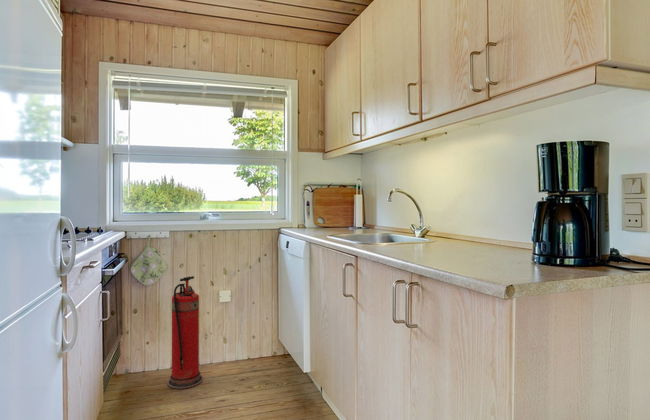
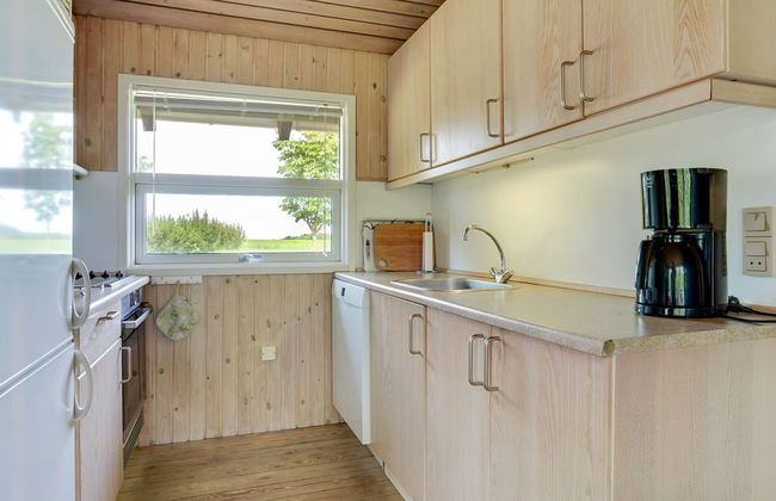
- fire extinguisher (185, 329)
